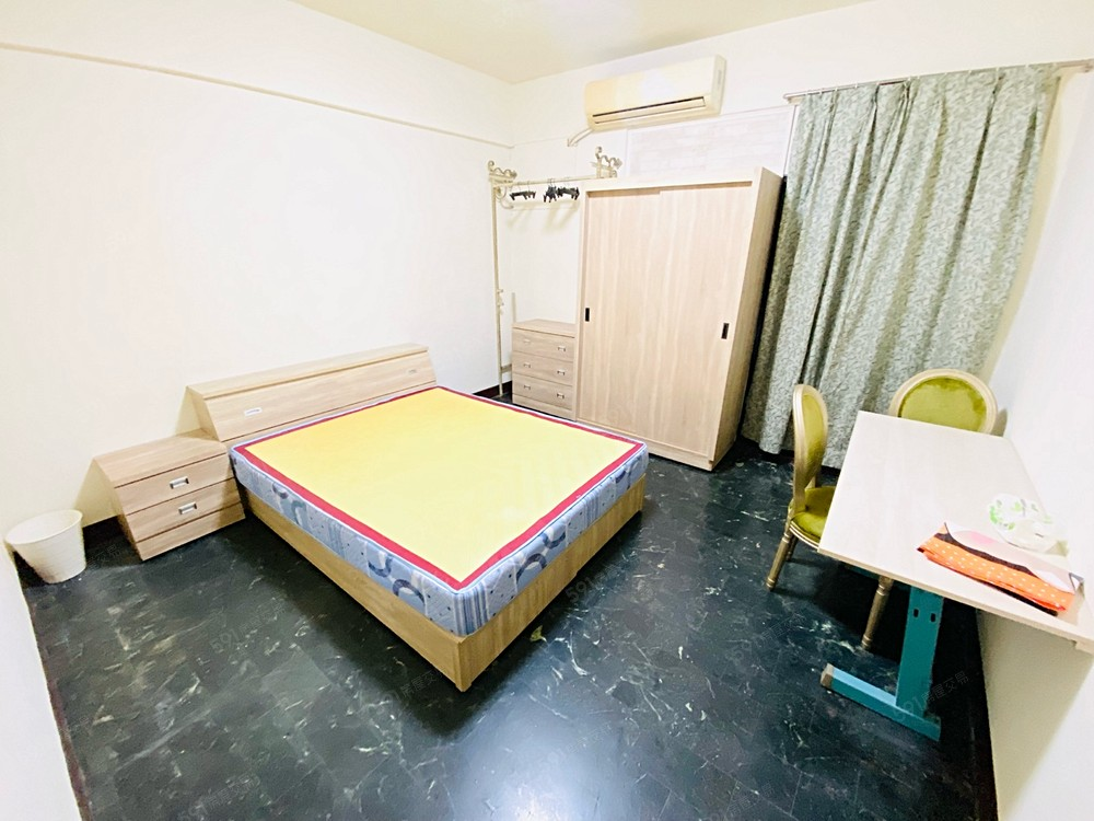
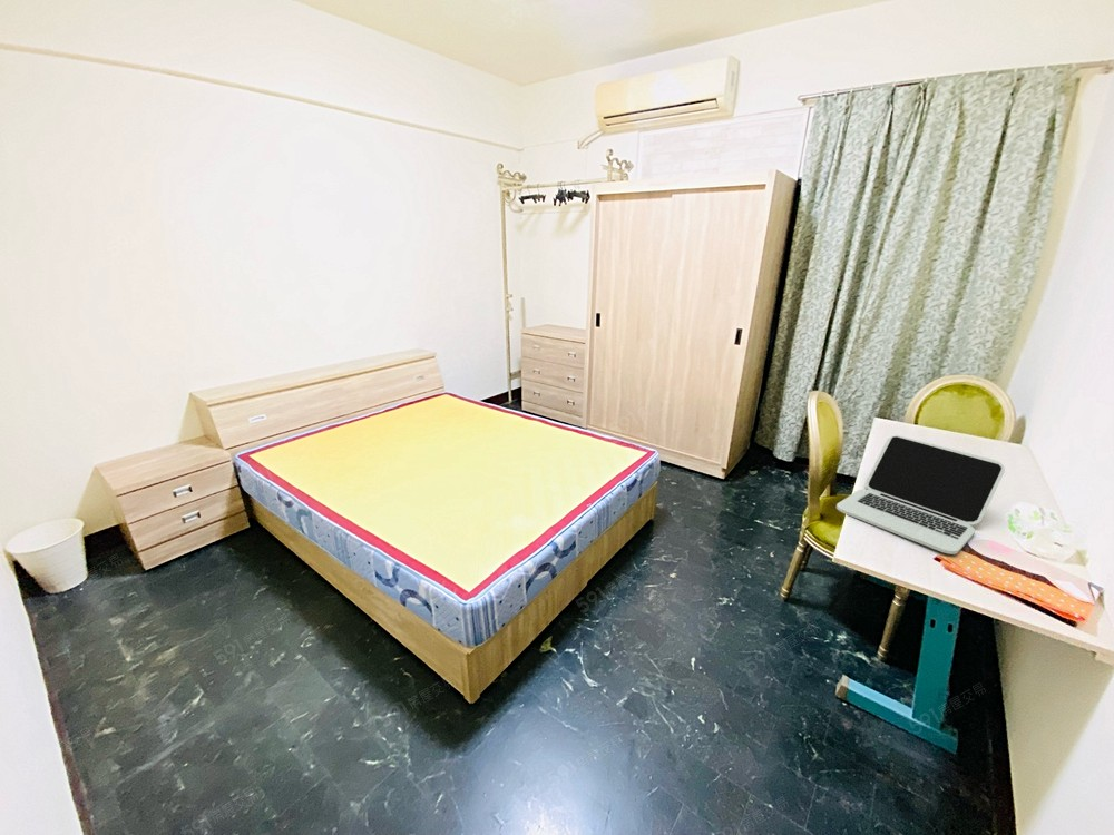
+ laptop (917, 487)
